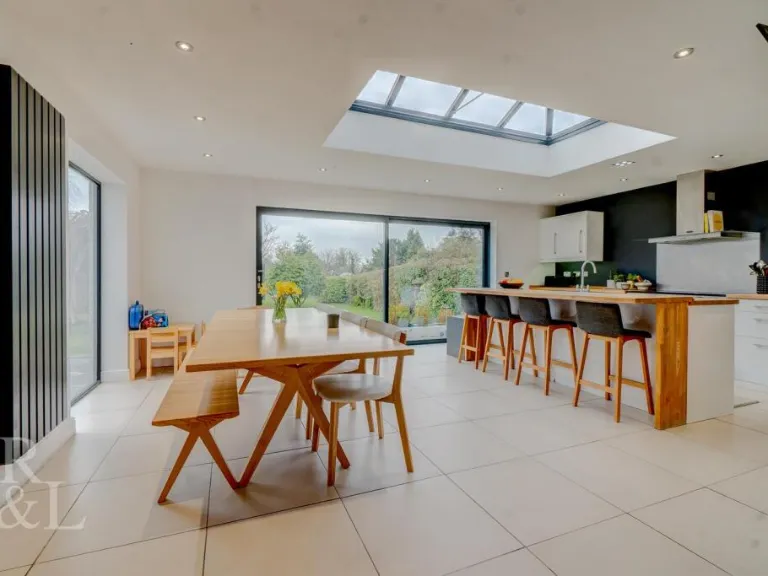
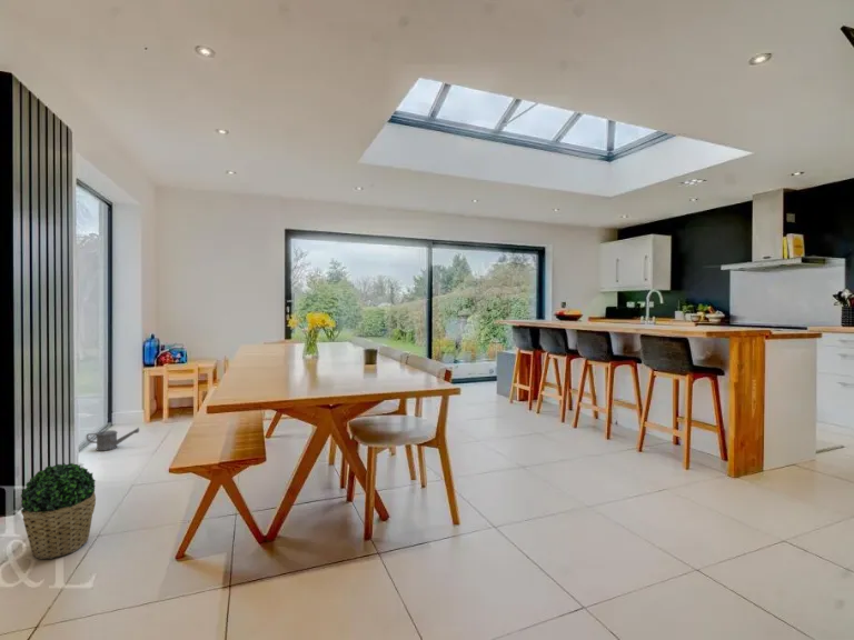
+ watering can (112, 438)
+ potted plant (59, 506)
